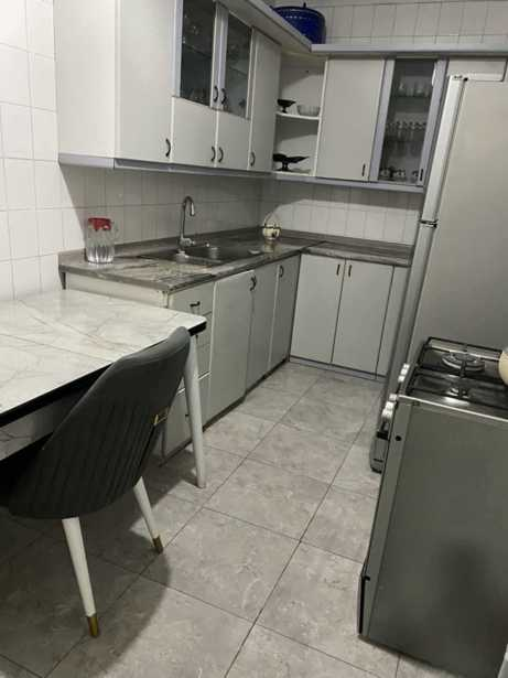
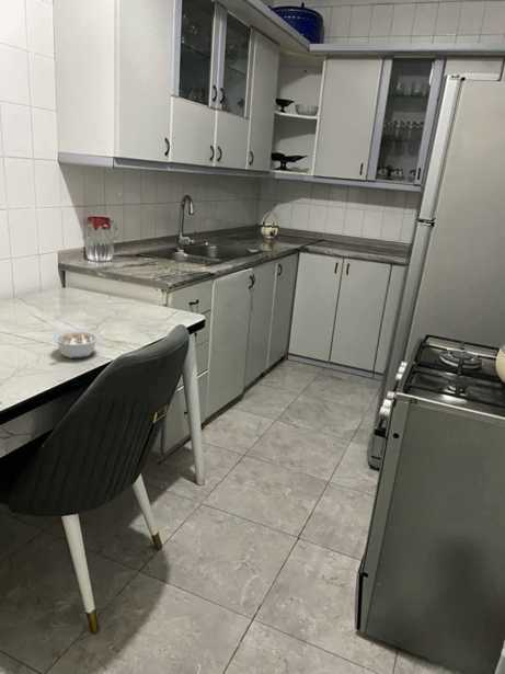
+ legume (77, 343)
